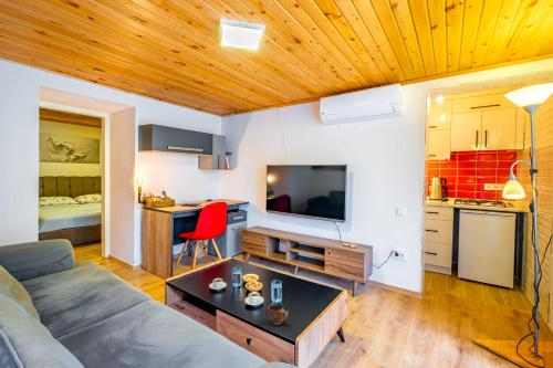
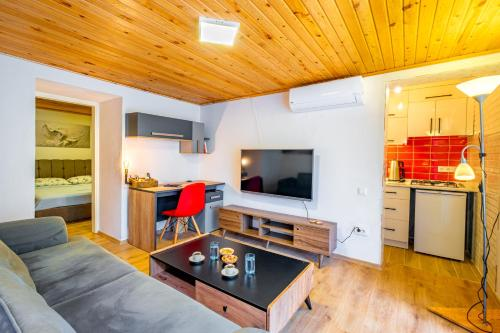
- mug (278, 314)
